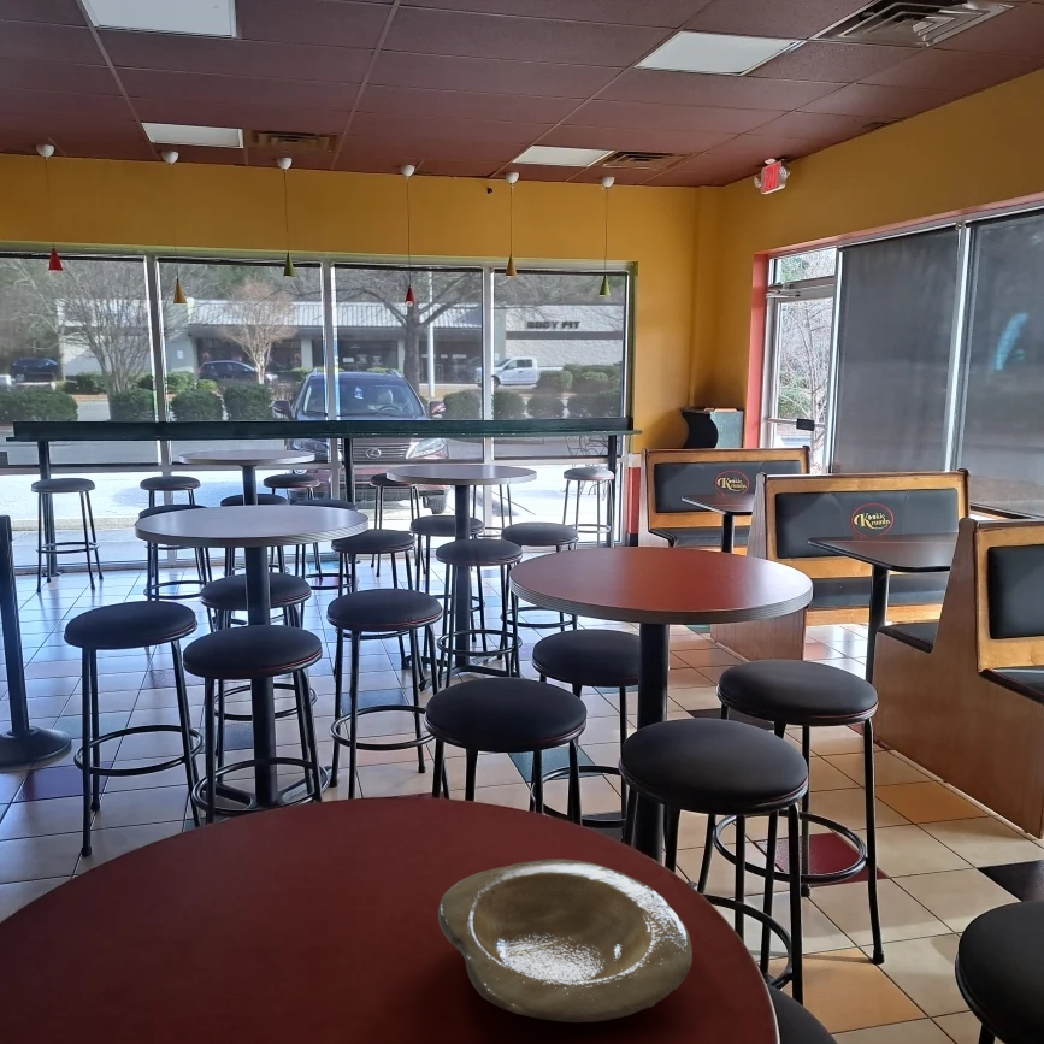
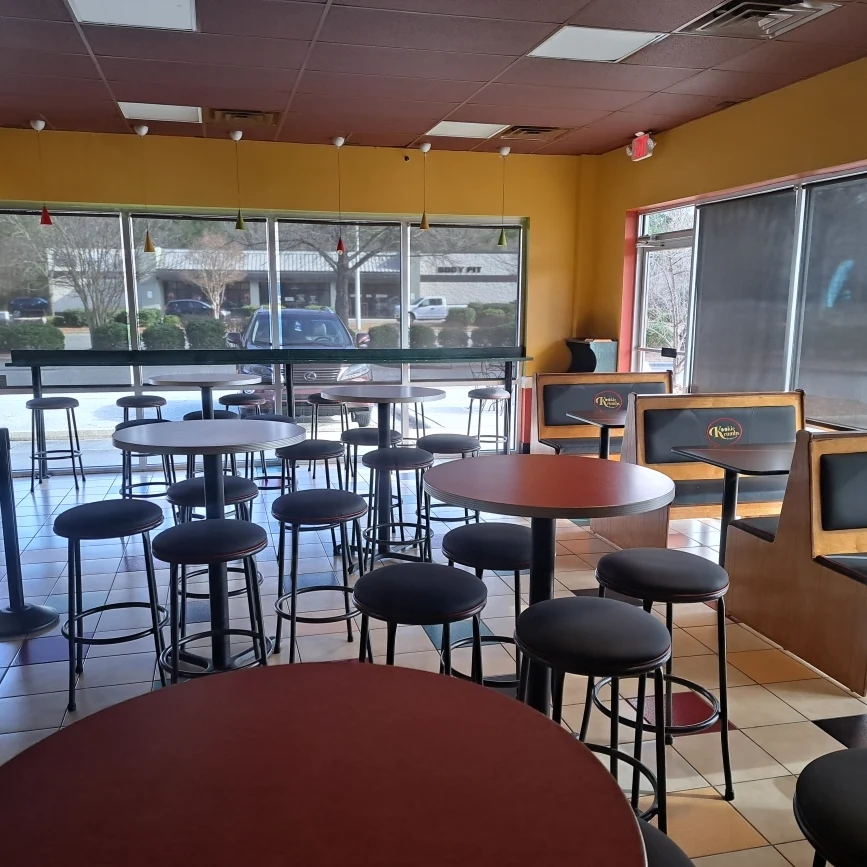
- plate (565, 940)
